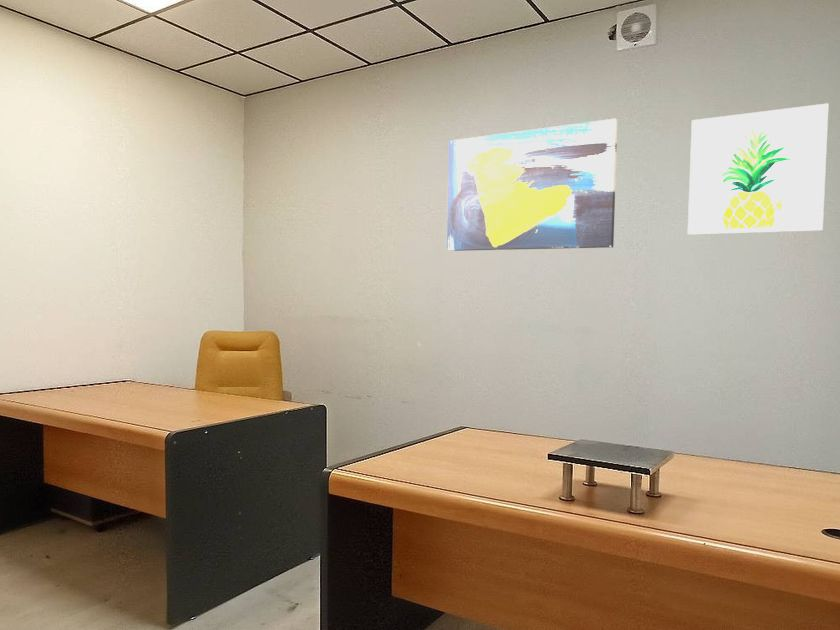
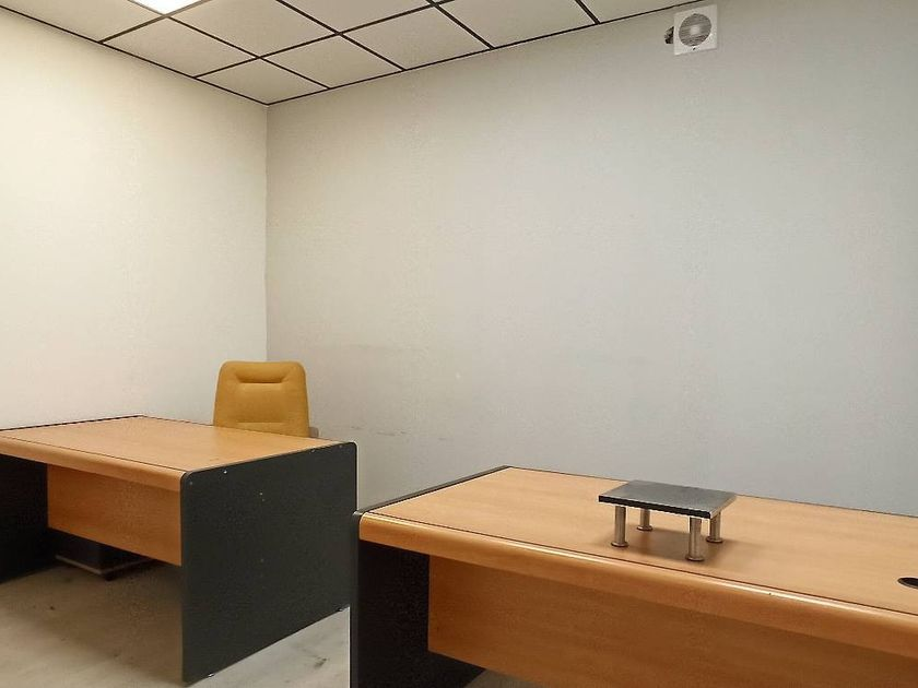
- wall art (525, 190)
- wall art (754, 173)
